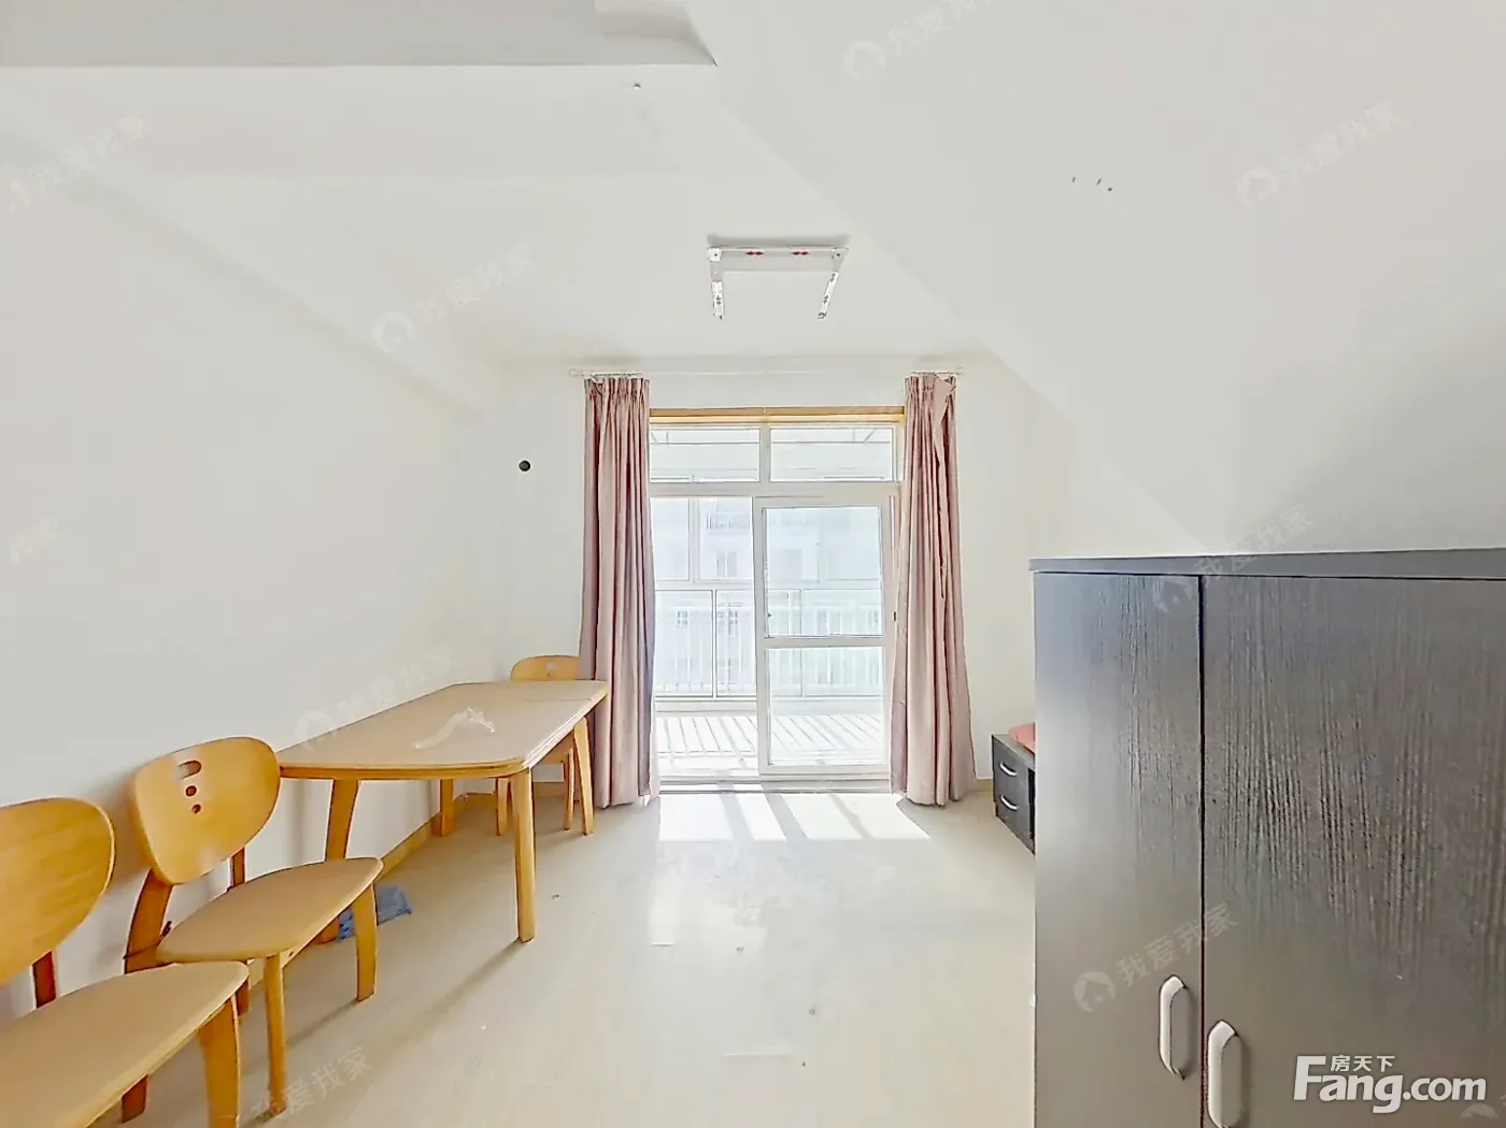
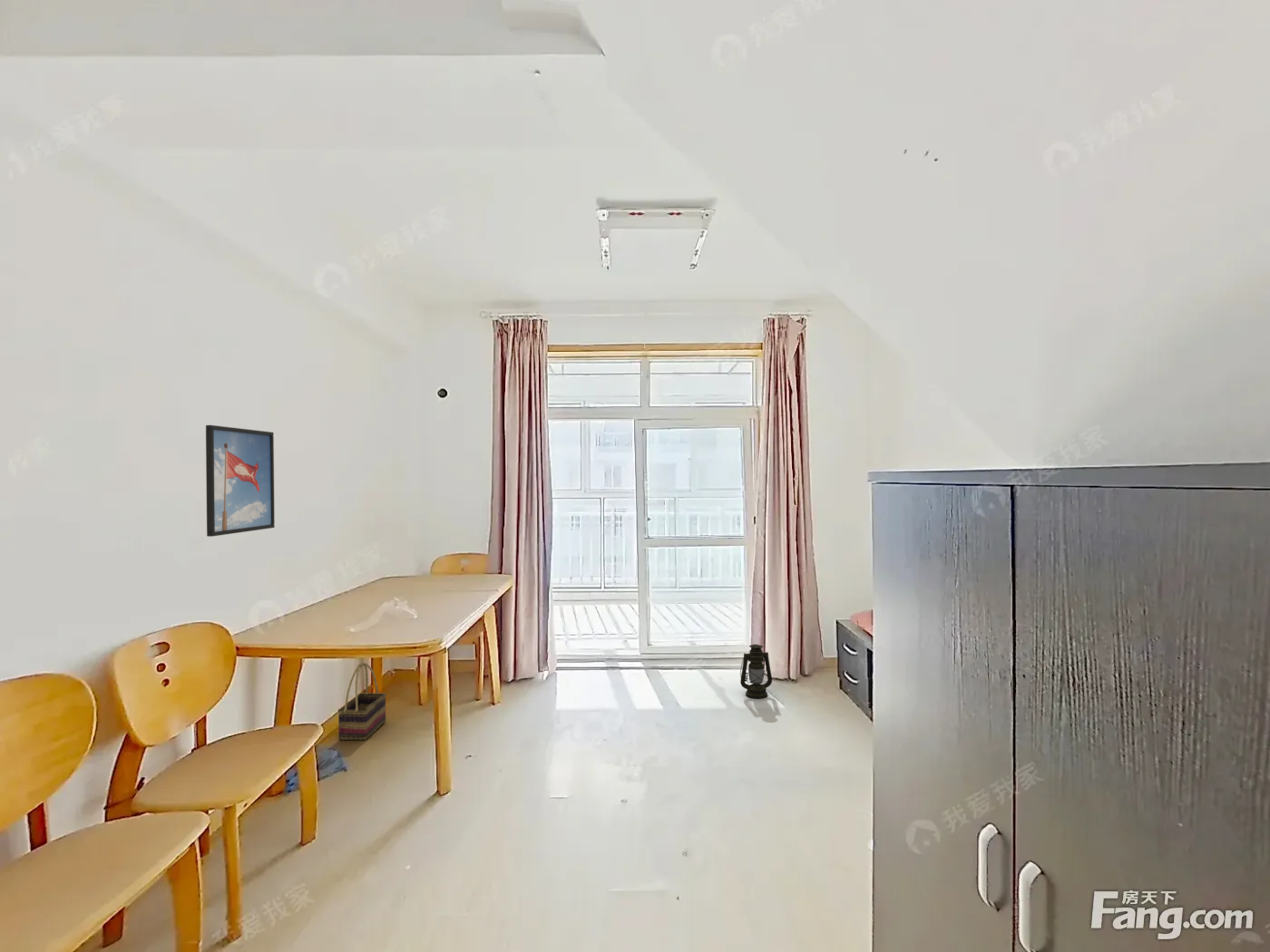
+ lantern (756, 669)
+ basket (362, 696)
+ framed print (242, 480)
